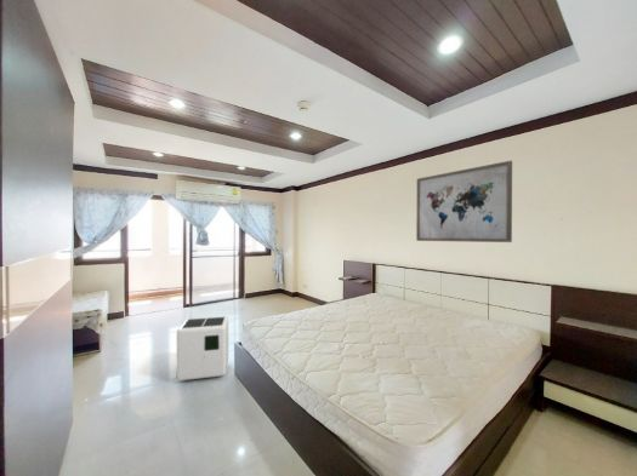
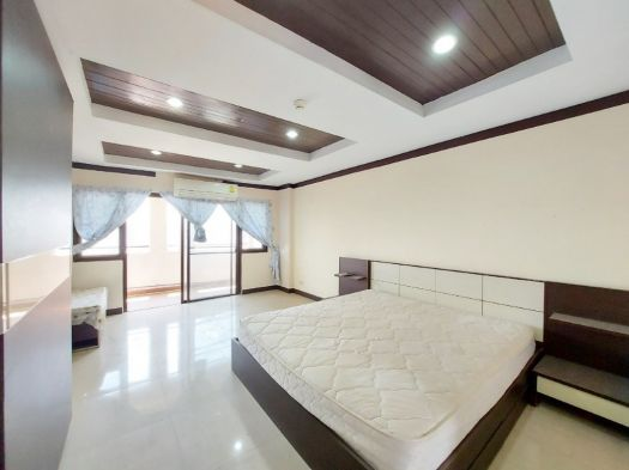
- air purifier (204, 346)
- wall art (457, 206)
